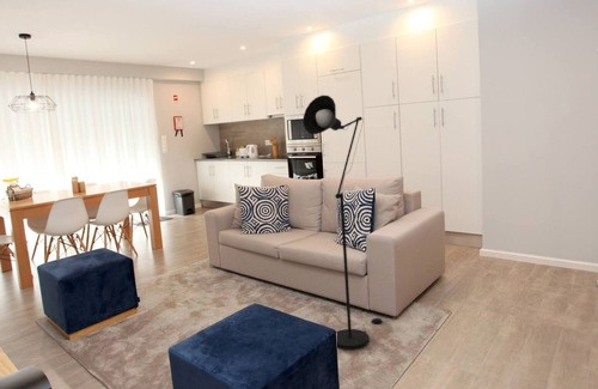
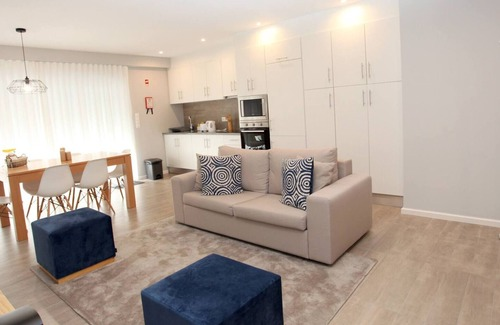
- floor lamp (343, 218)
